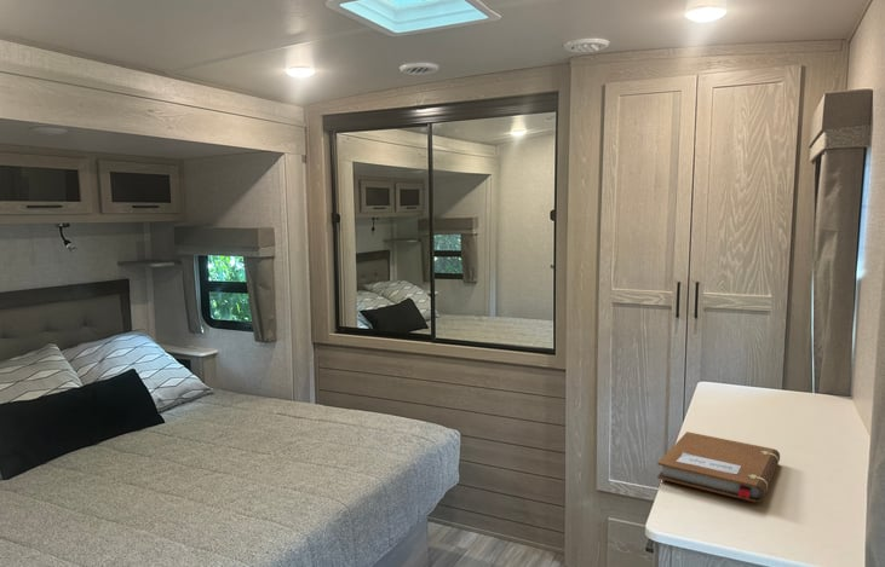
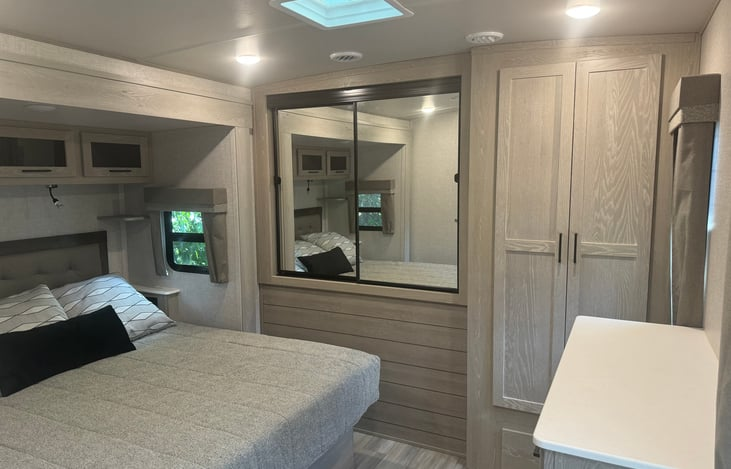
- notebook (719, 464)
